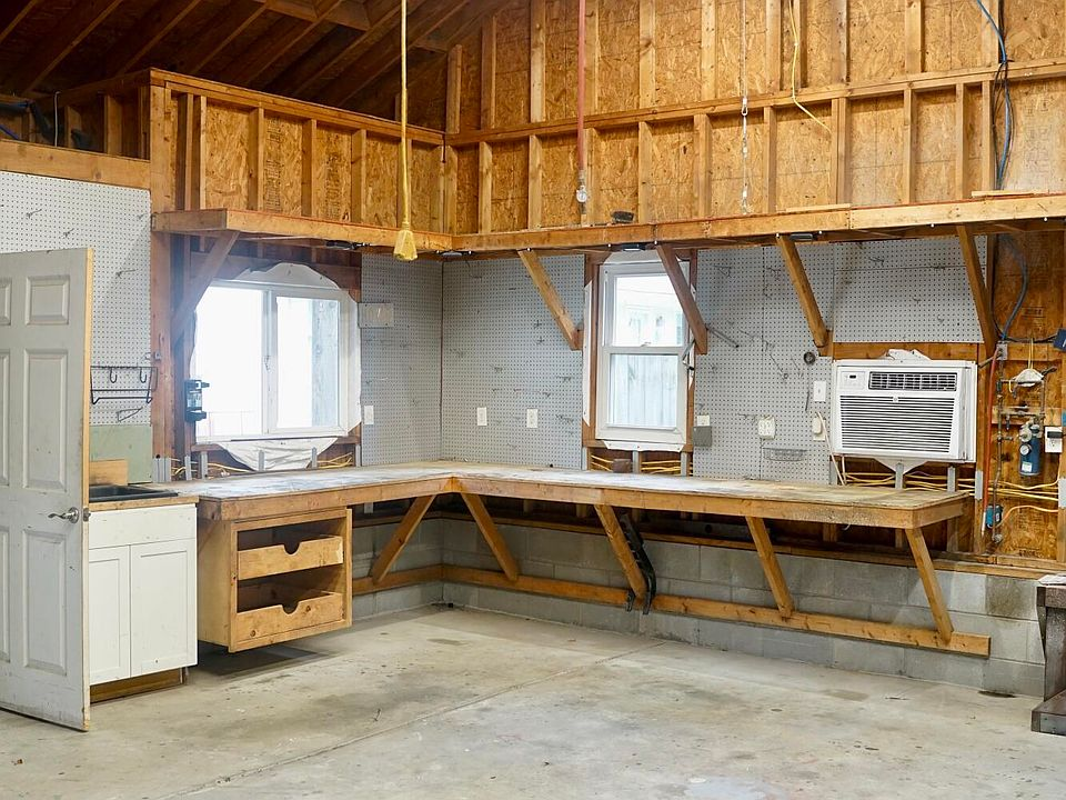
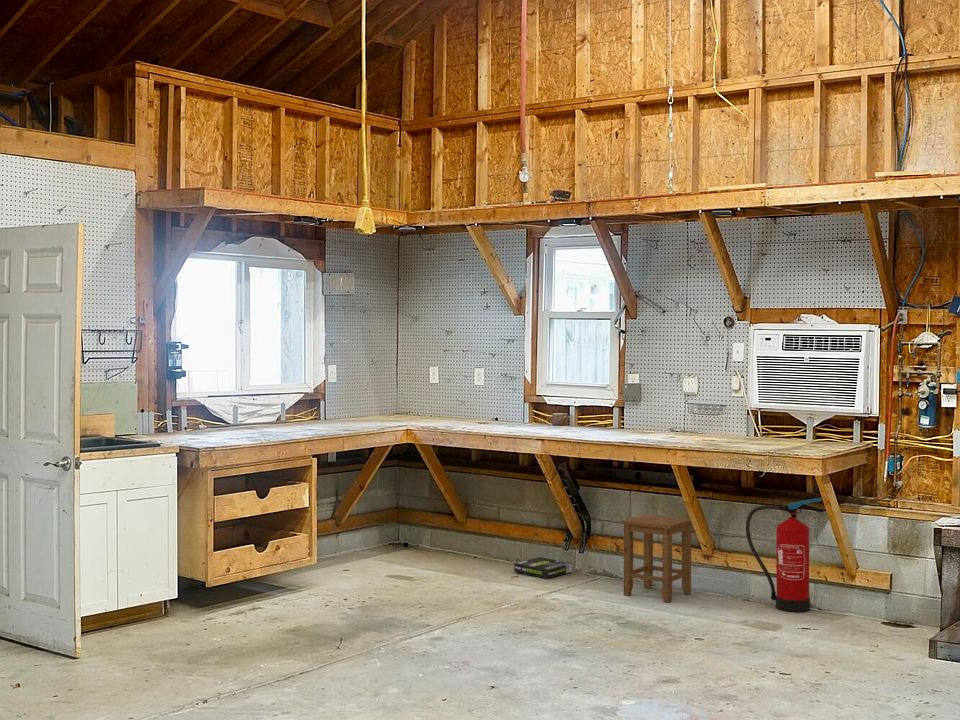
+ fire extinguisher (783, 550)
+ stool (662, 556)
+ box (543, 567)
